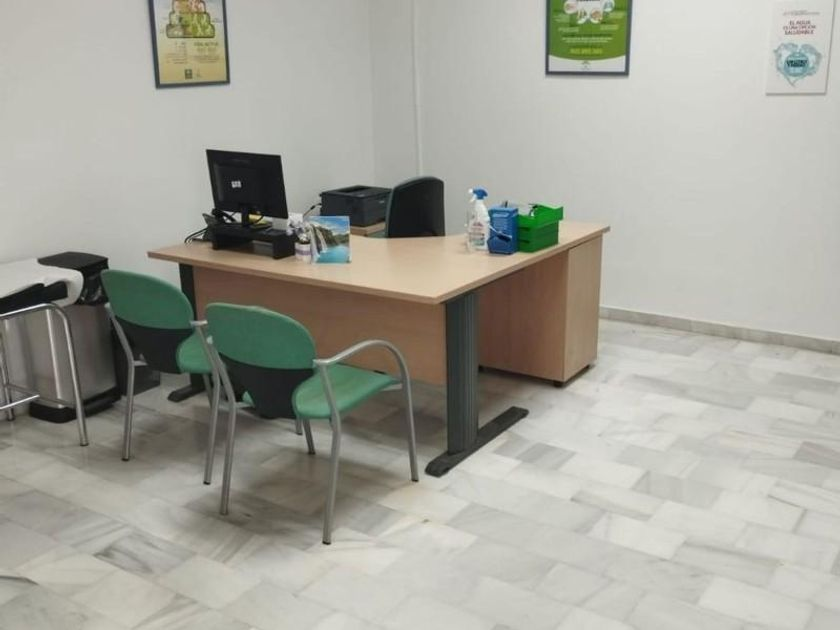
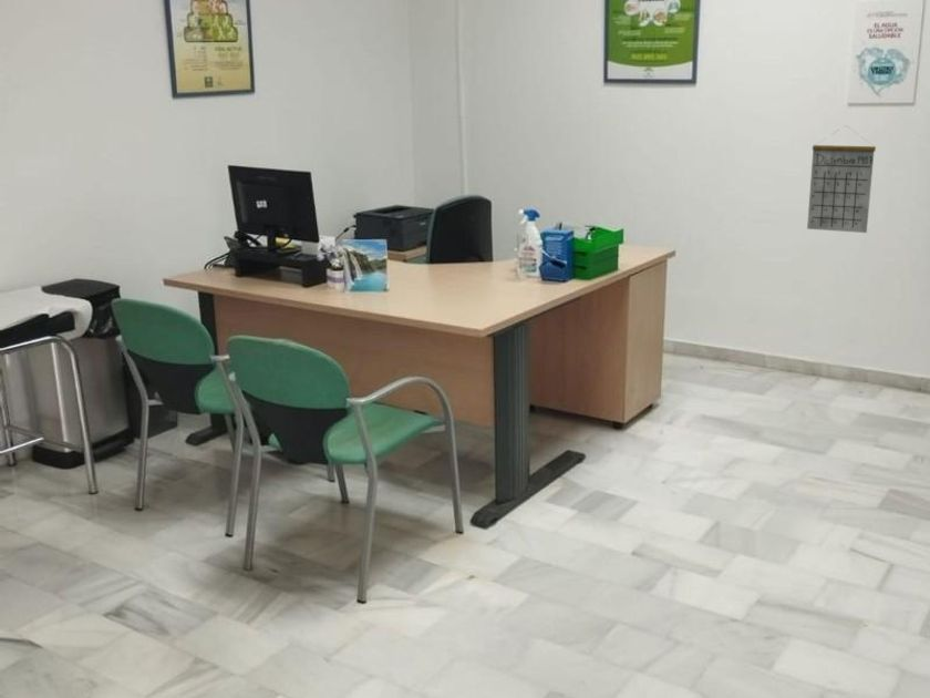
+ calendar (840, 178)
